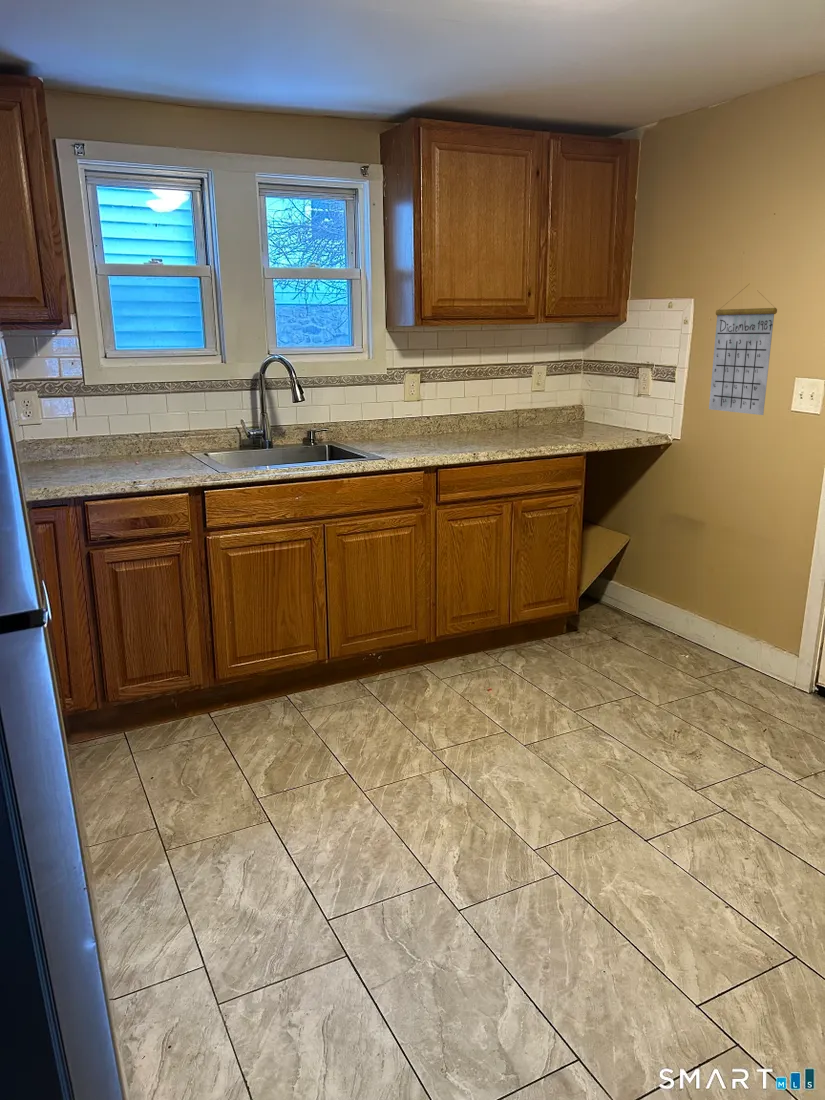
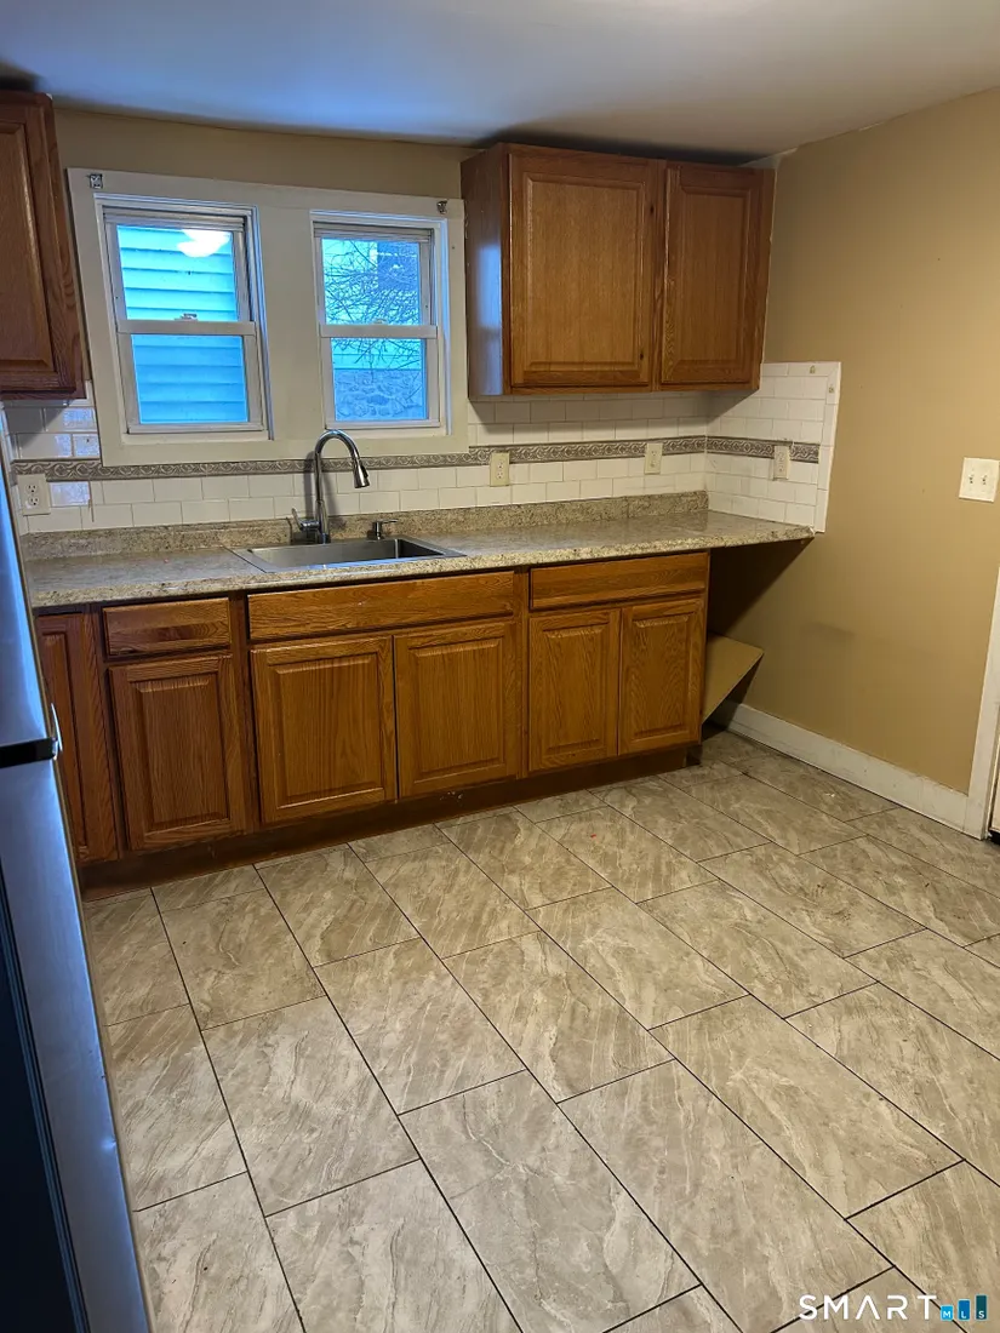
- calendar (741, 349)
